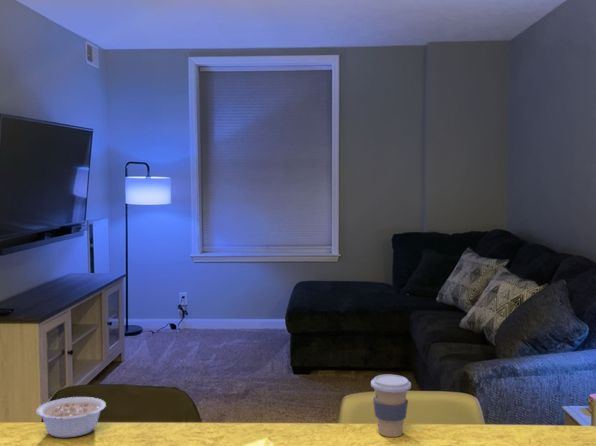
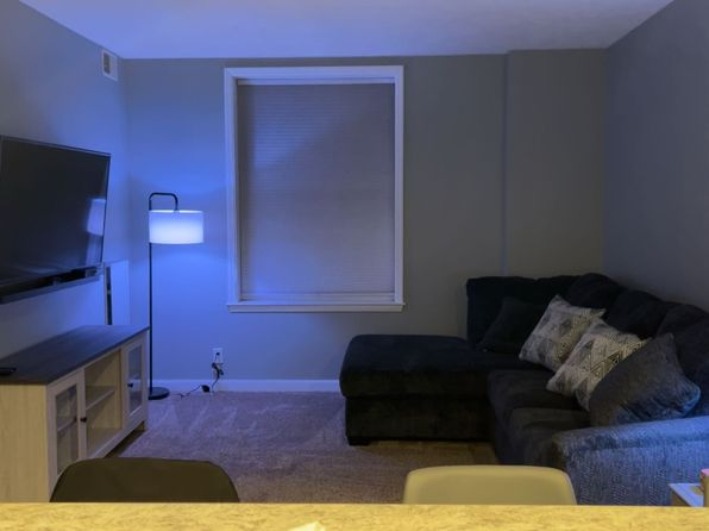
- legume (74, 416)
- coffee cup (390, 405)
